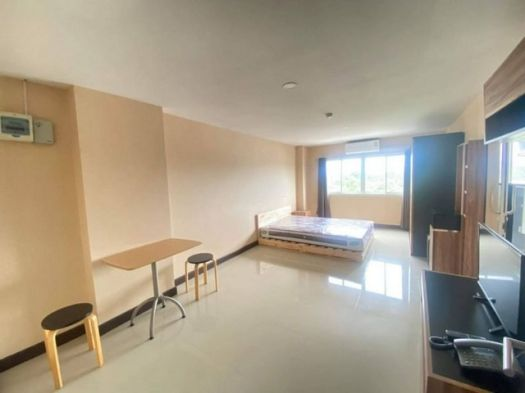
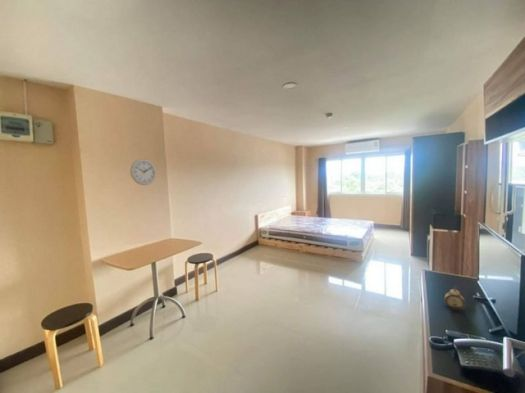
+ wall clock (144, 172)
+ alarm clock (454, 297)
